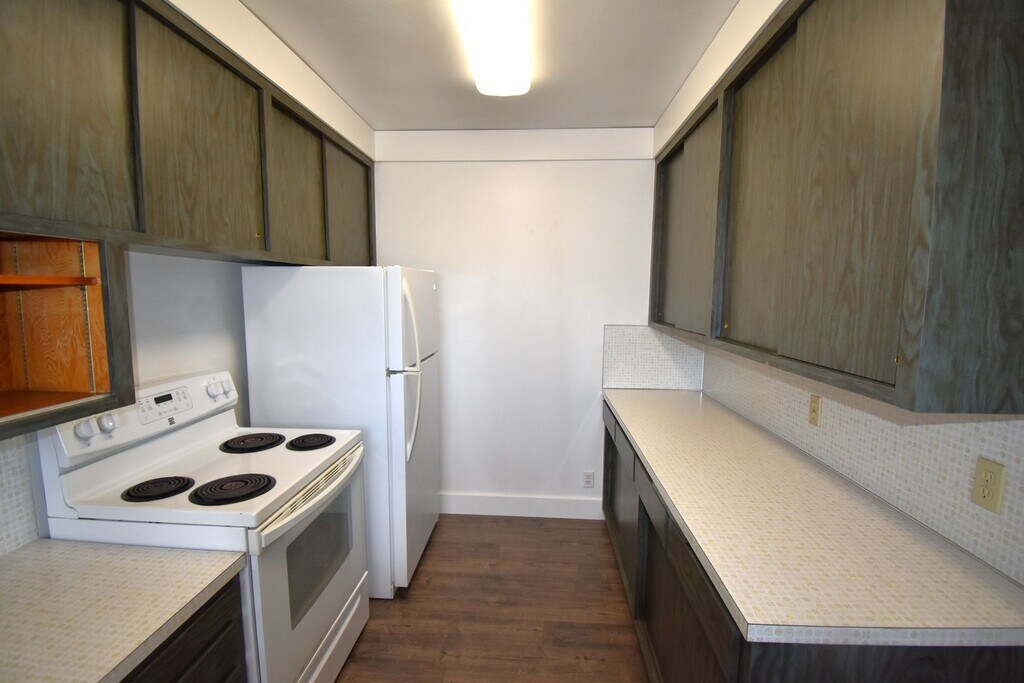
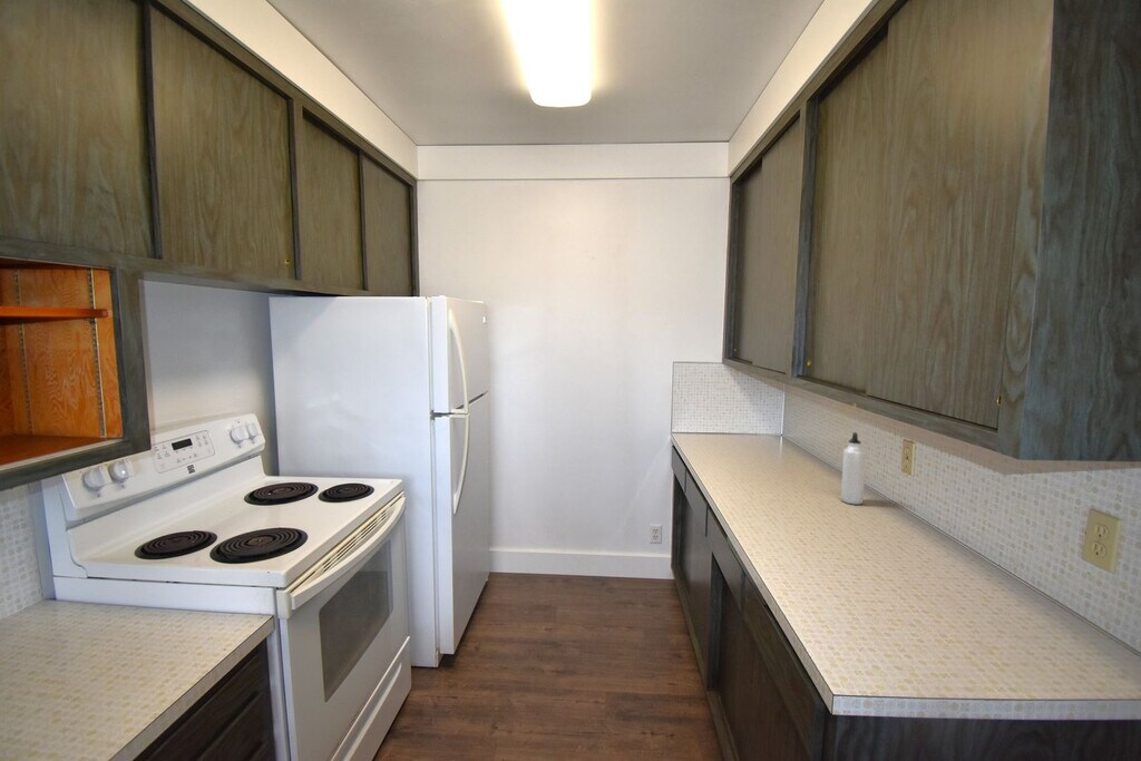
+ water bottle (854, 467)
